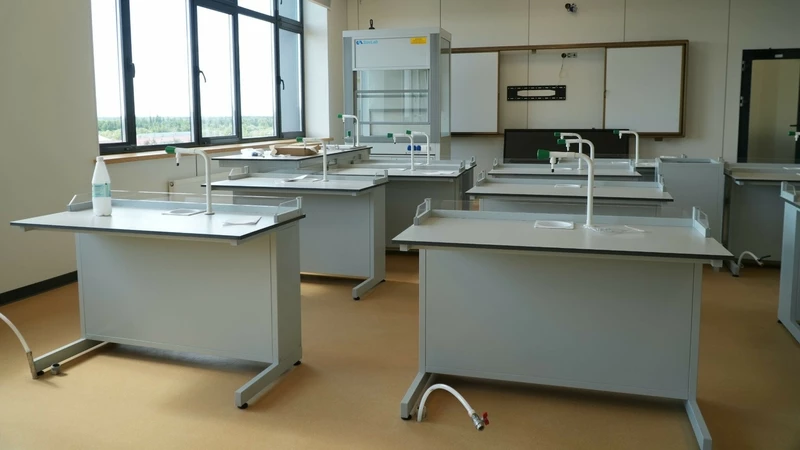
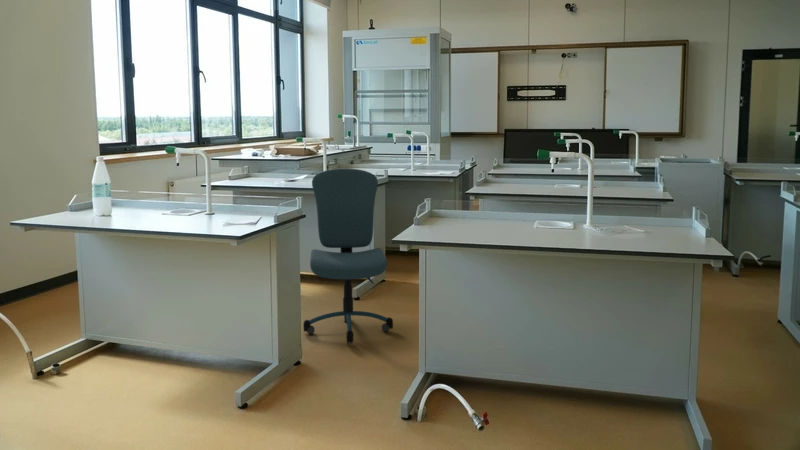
+ office chair (347, 252)
